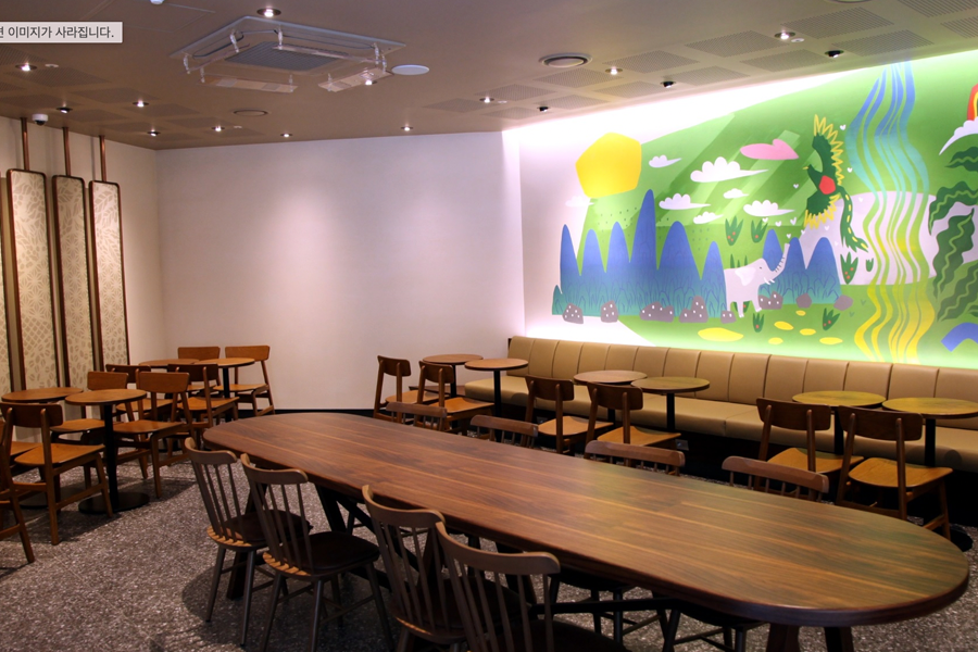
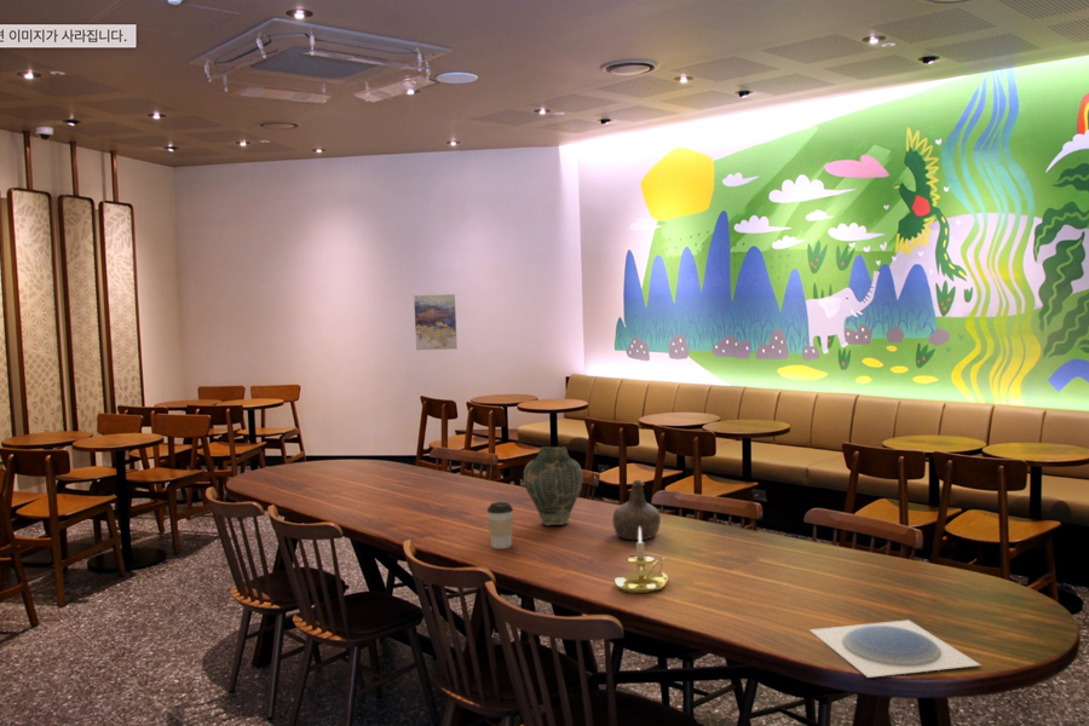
+ candle holder (643, 554)
+ vase (553, 484)
+ plate (889, 641)
+ coffee cup (500, 524)
+ wall art (434, 322)
+ bottle (635, 508)
